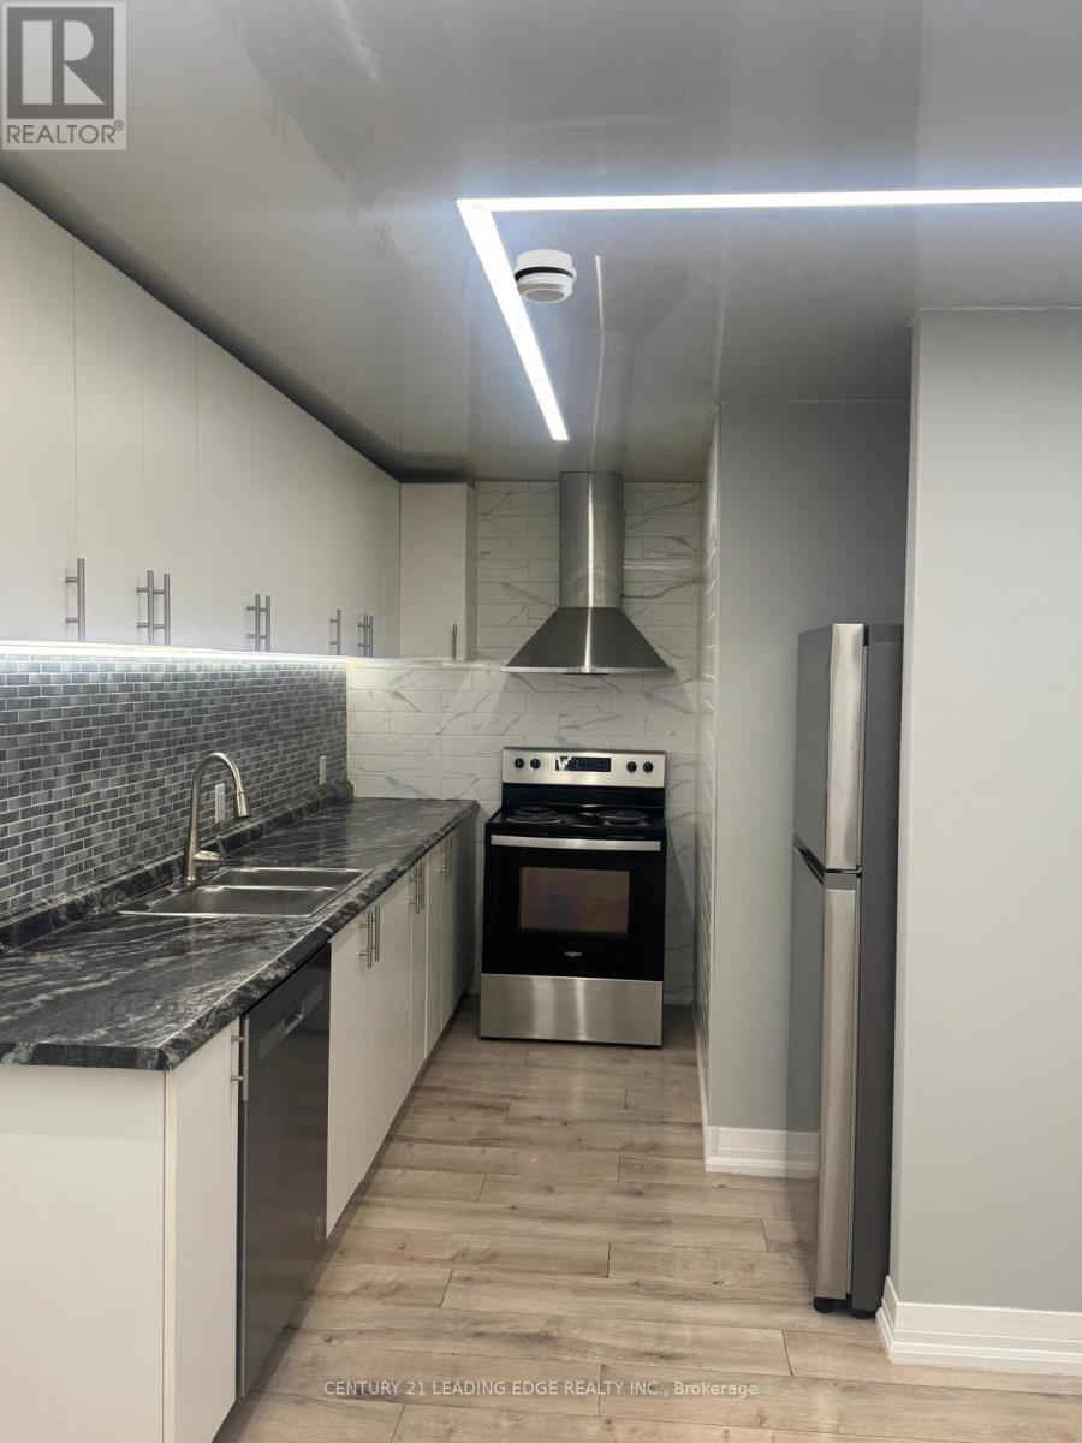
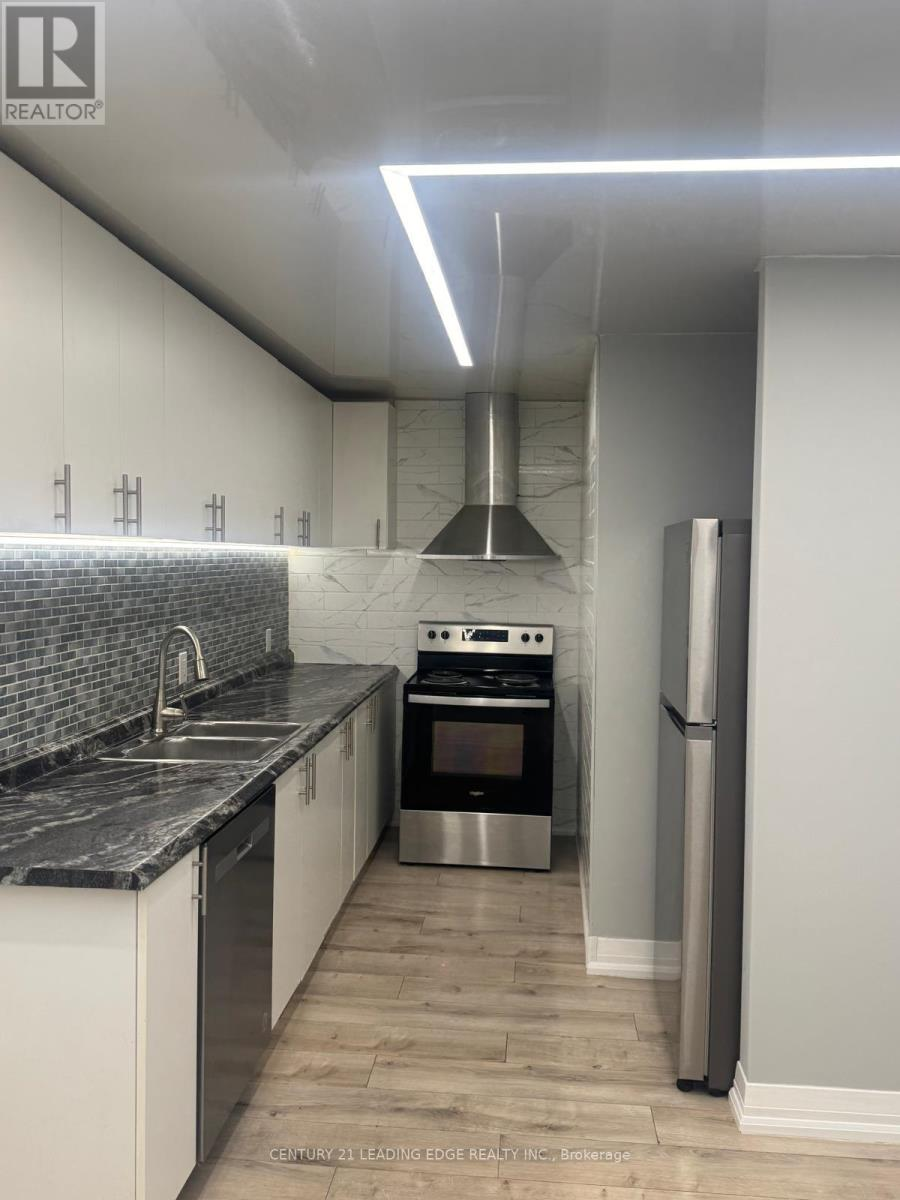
- smoke detector (545, 277)
